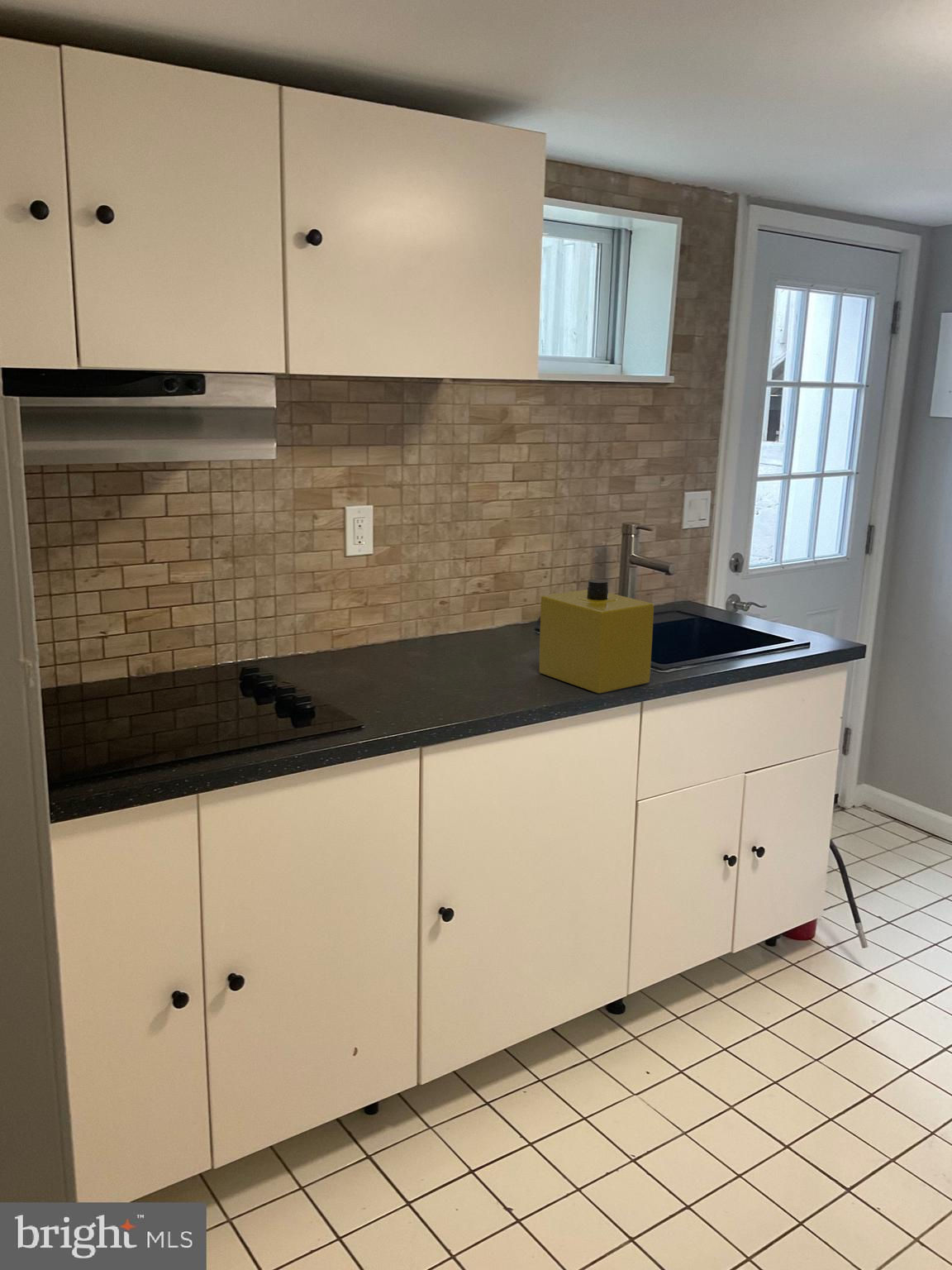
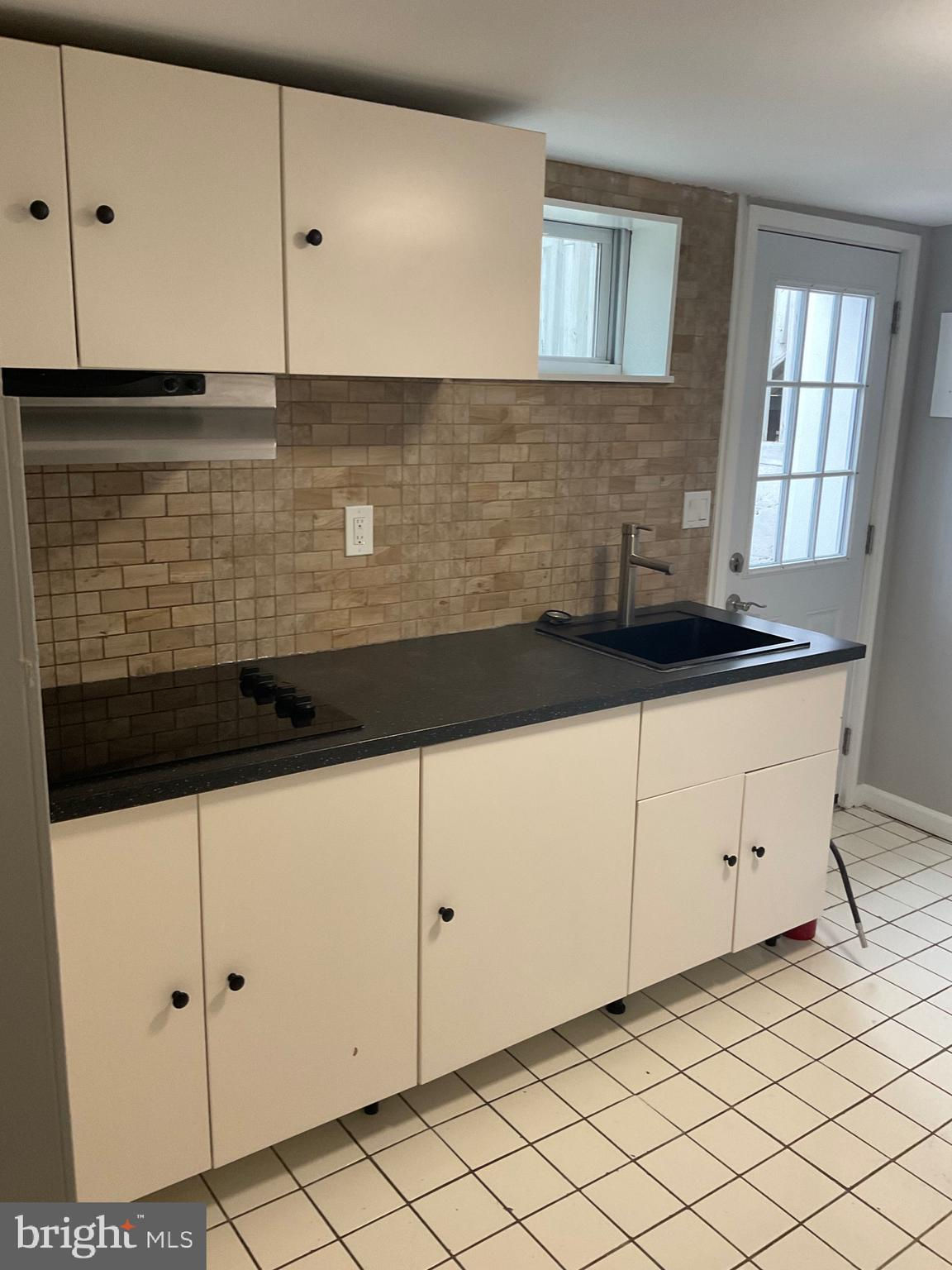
- soap dispenser (595, 630)
